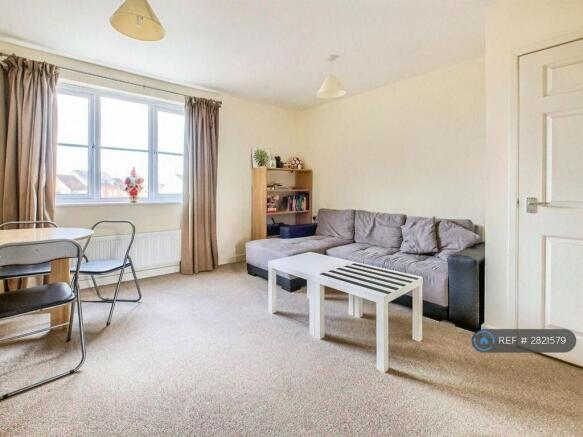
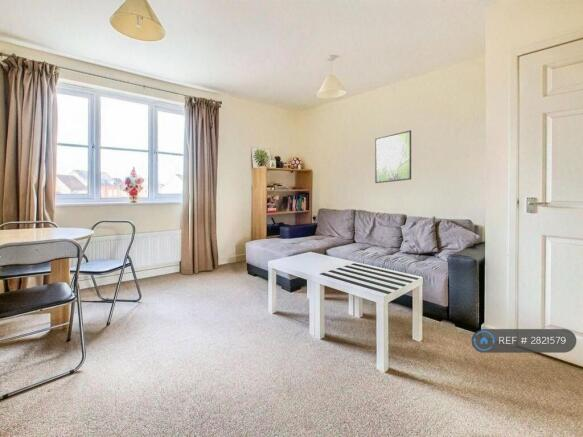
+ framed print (392, 158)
